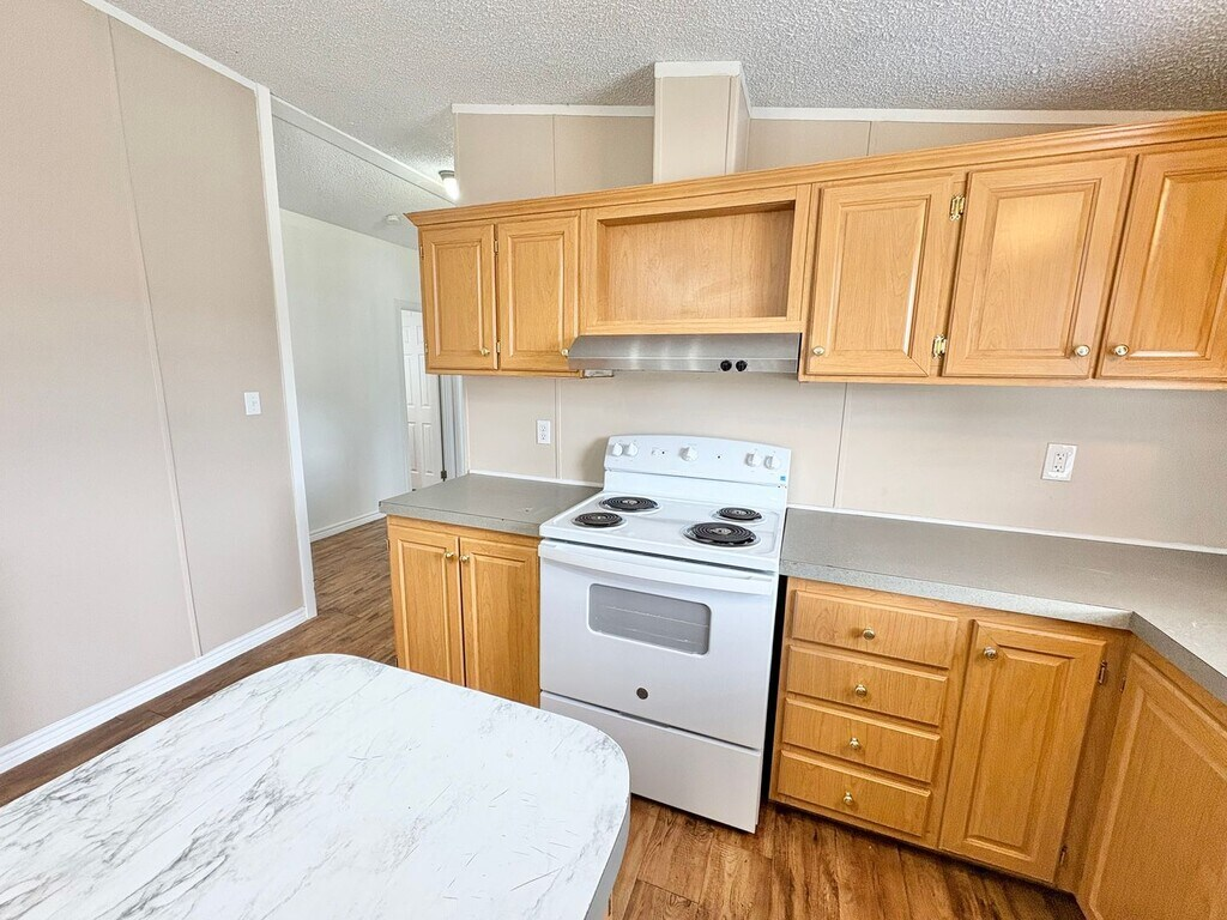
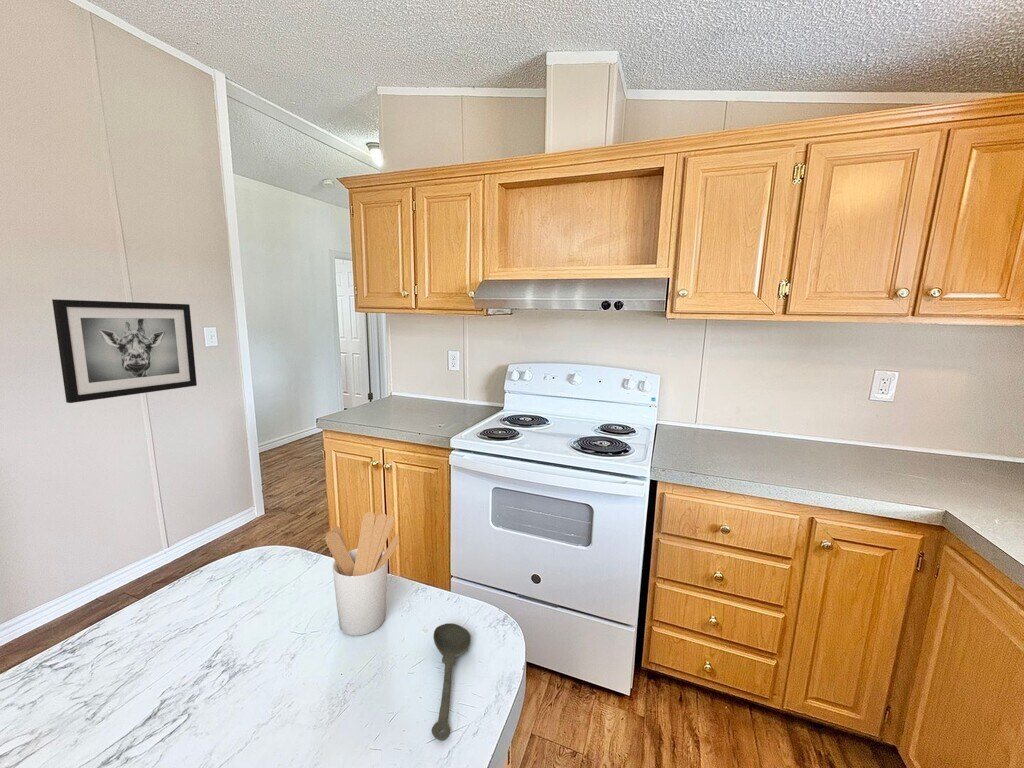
+ utensil holder (367, 568)
+ spoon (448, 671)
+ wall art (134, 348)
